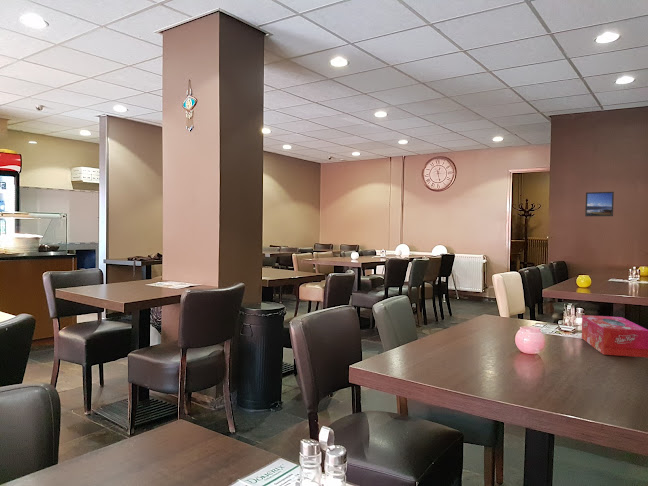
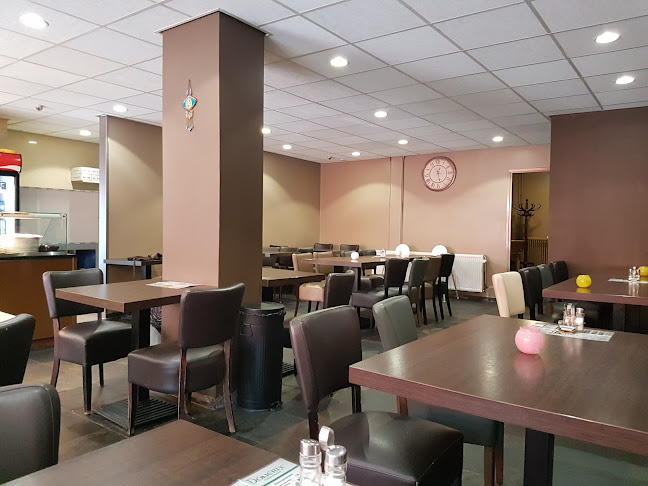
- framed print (599, 204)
- tissue box (612, 334)
